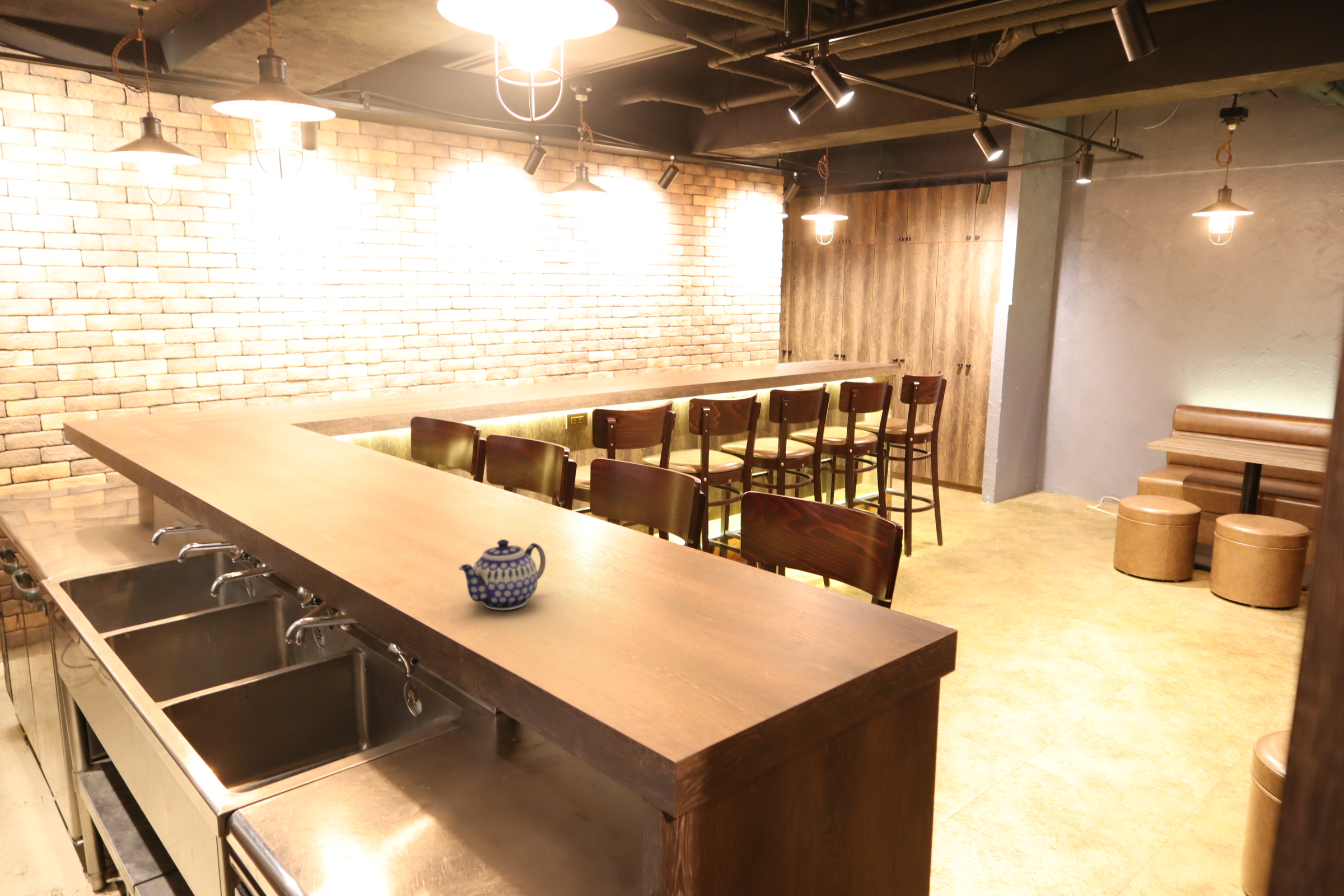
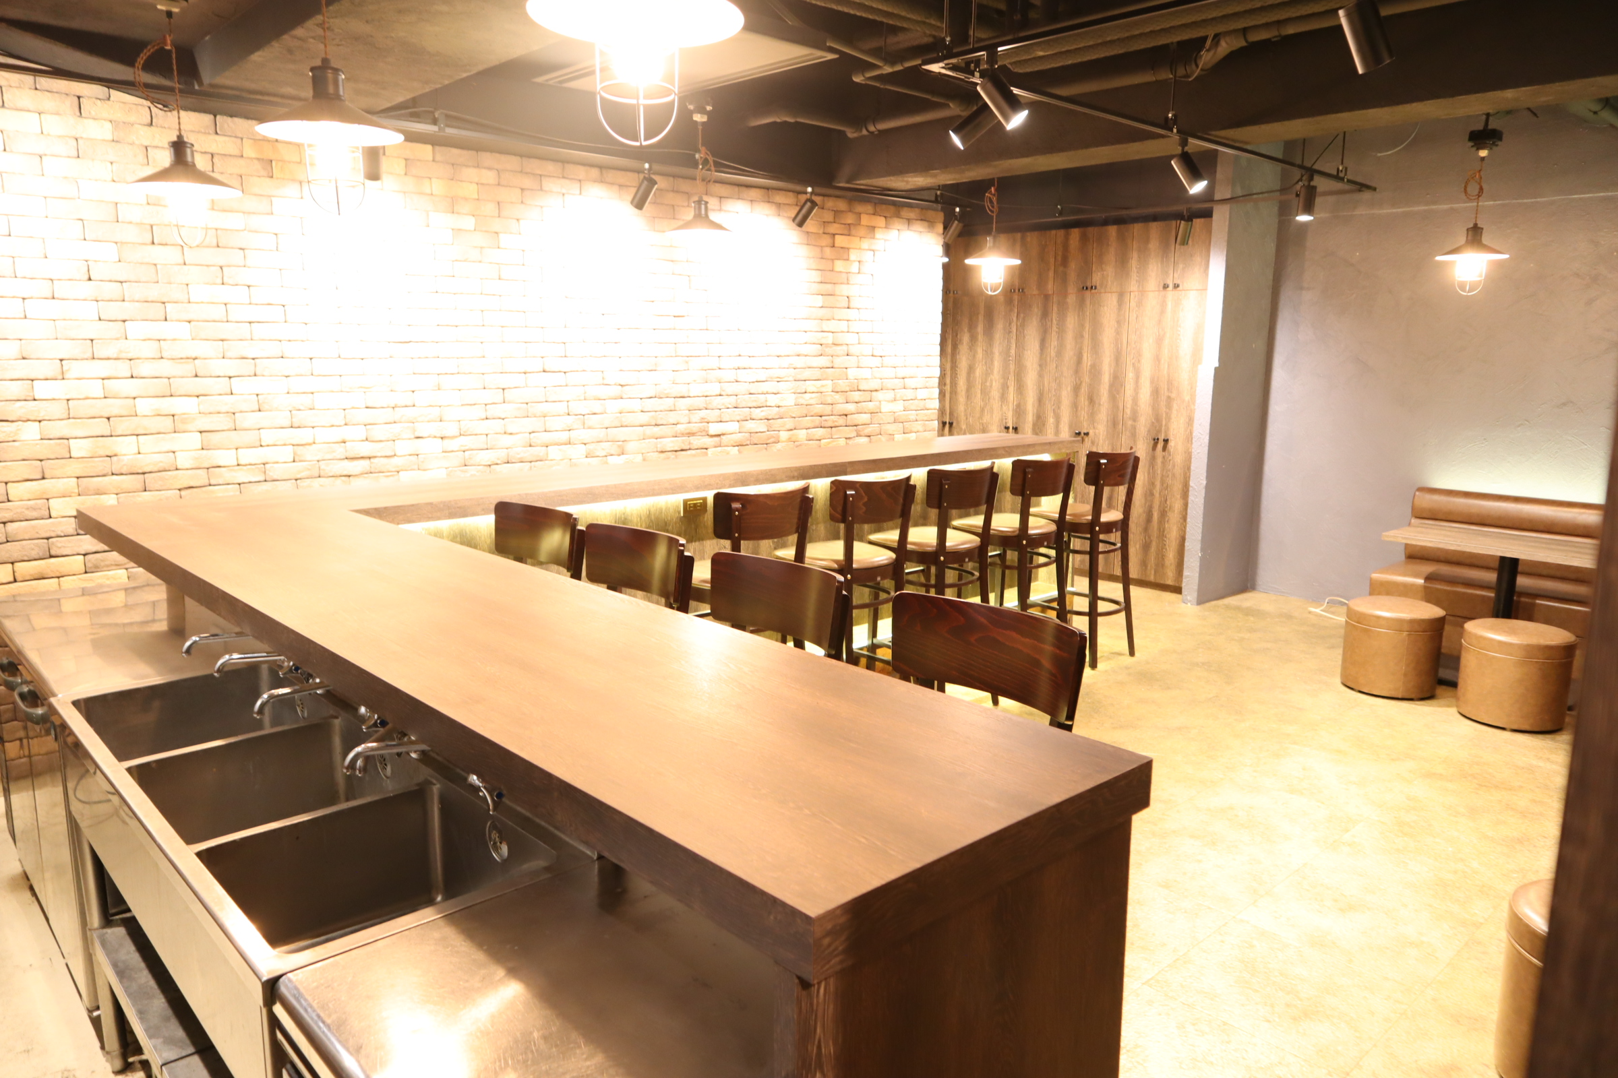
- teapot (504, 572)
